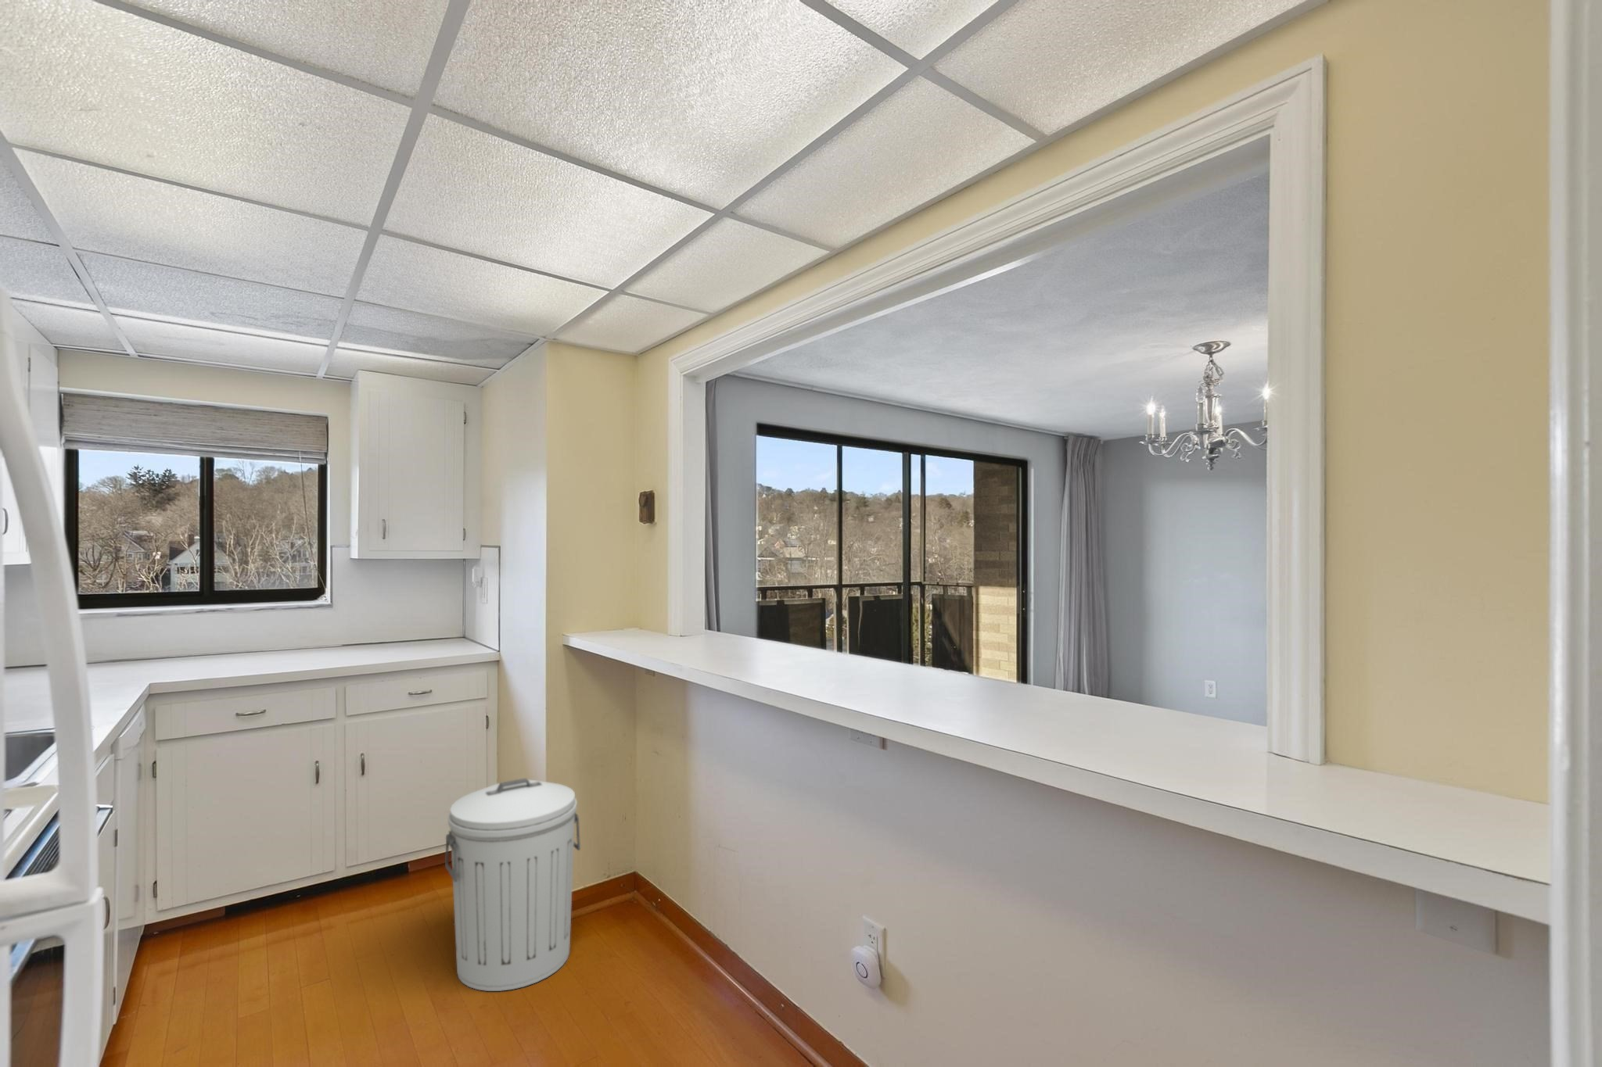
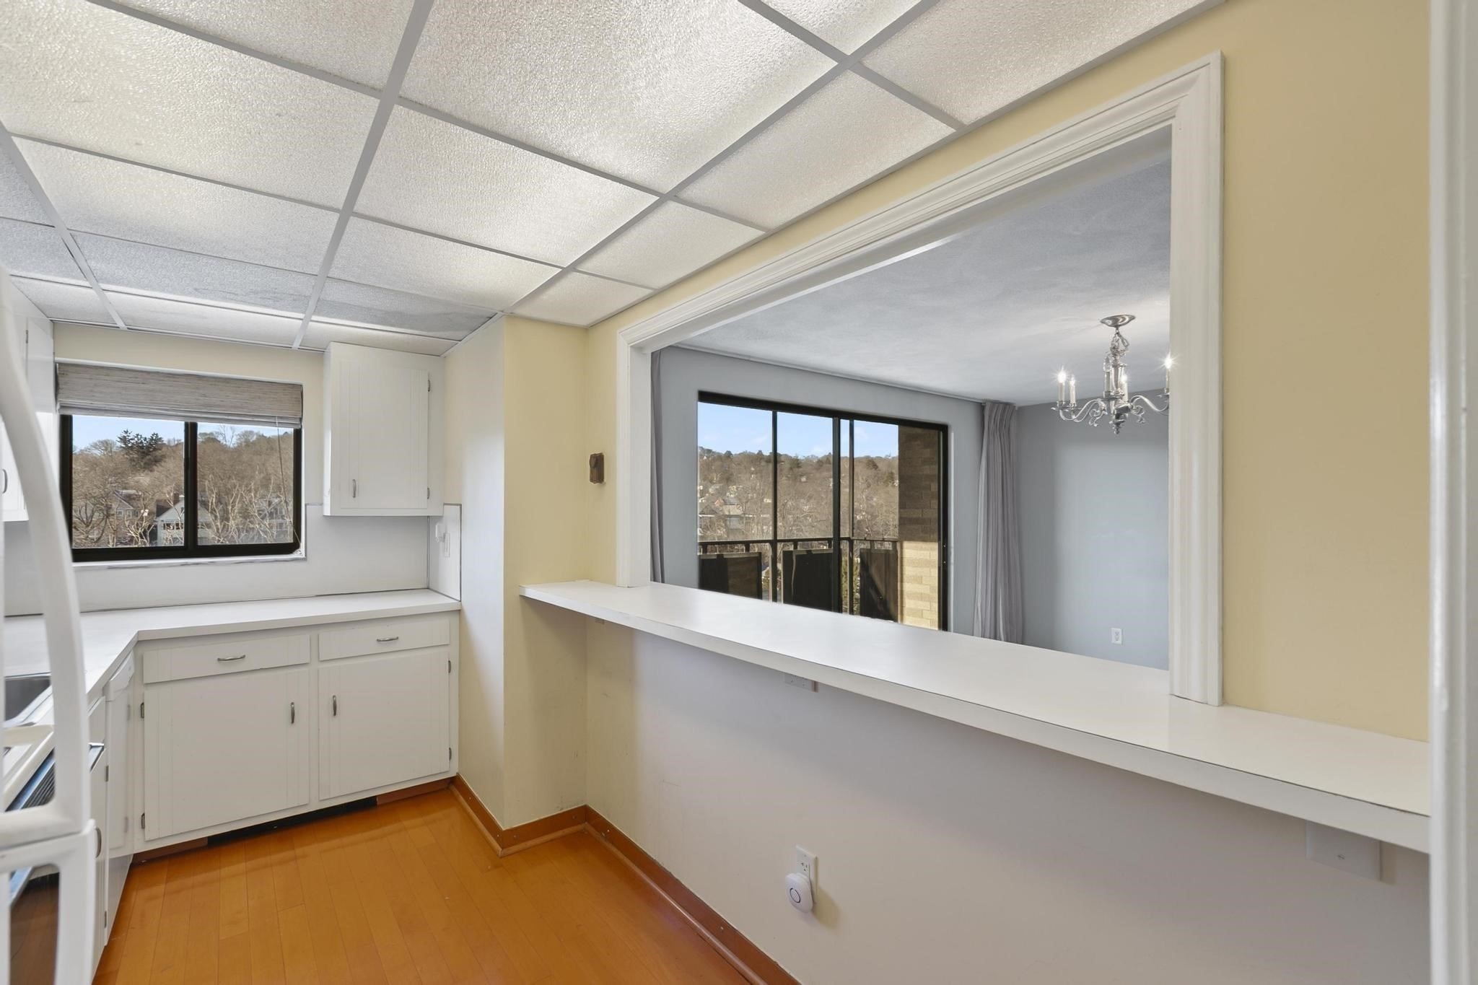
- trash can (513, 871)
